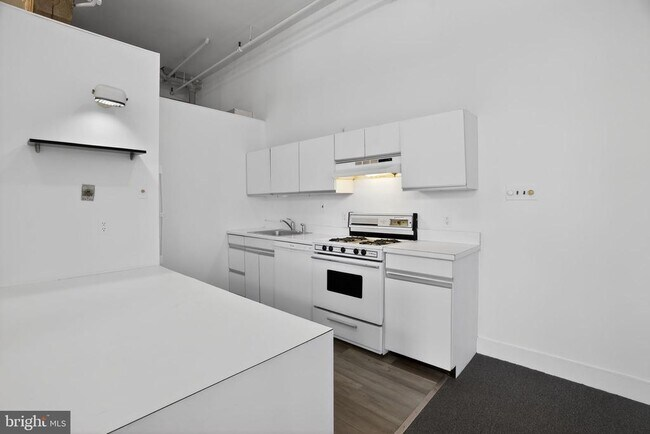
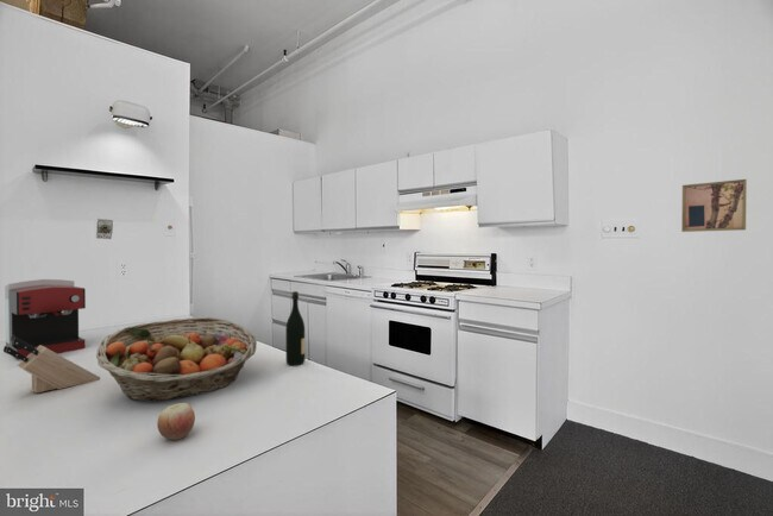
+ knife block (54, 358)
+ fruit basket (183, 354)
+ apple (176, 420)
+ wall art (712, 206)
+ wine bottle (295, 327)
+ coffee maker (48, 315)
